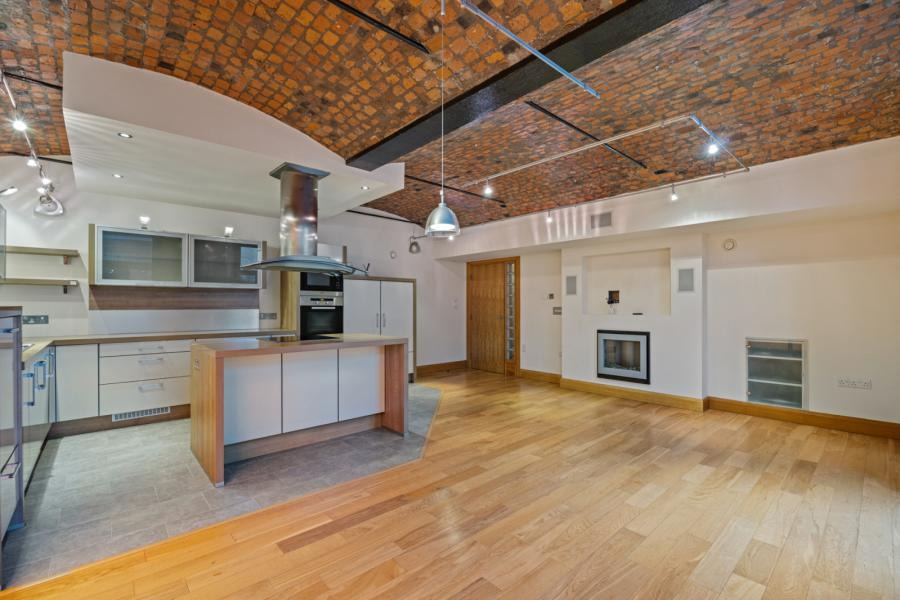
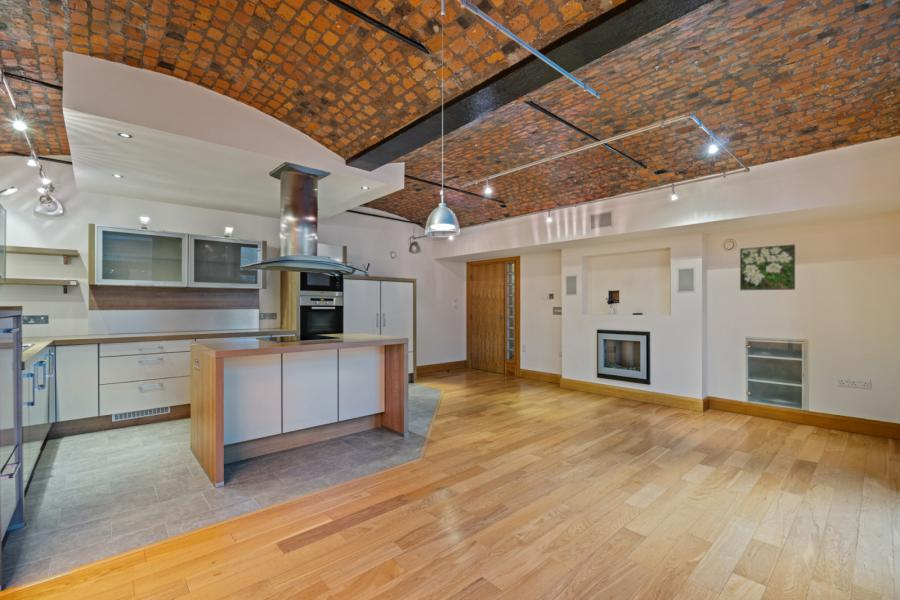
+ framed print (766, 268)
